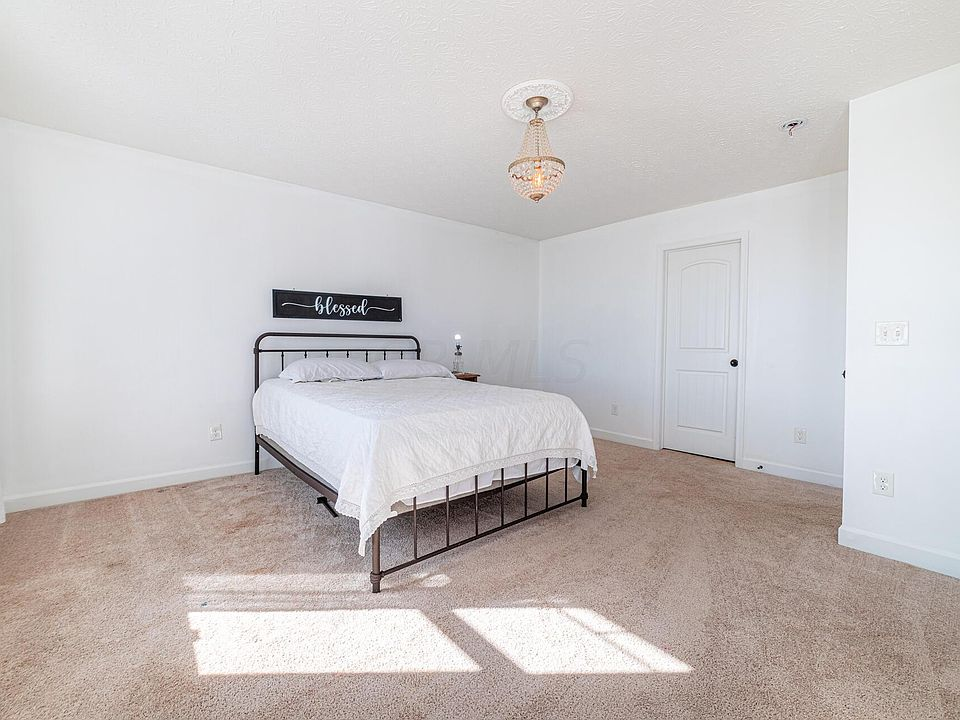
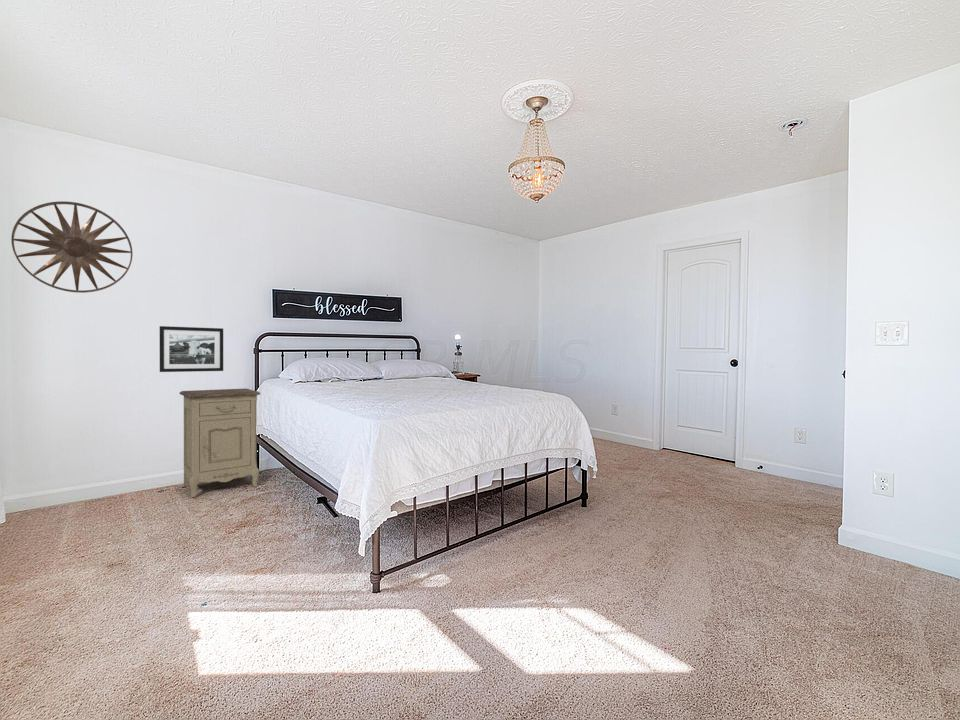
+ picture frame (192, 349)
+ nightstand (221, 439)
+ wall art (75, 247)
